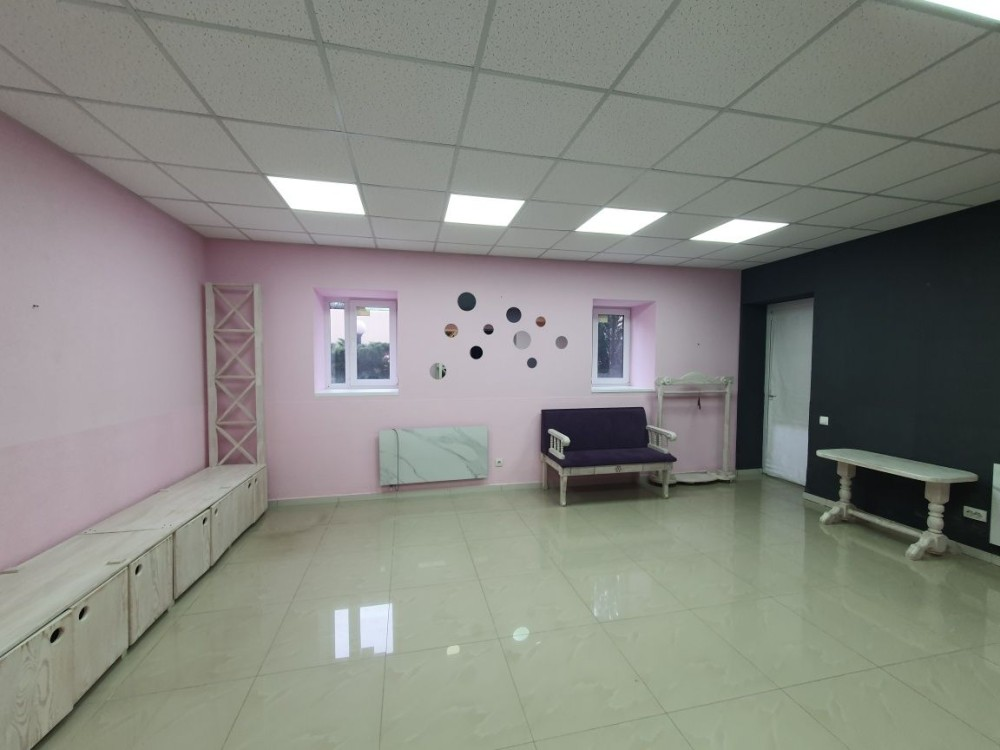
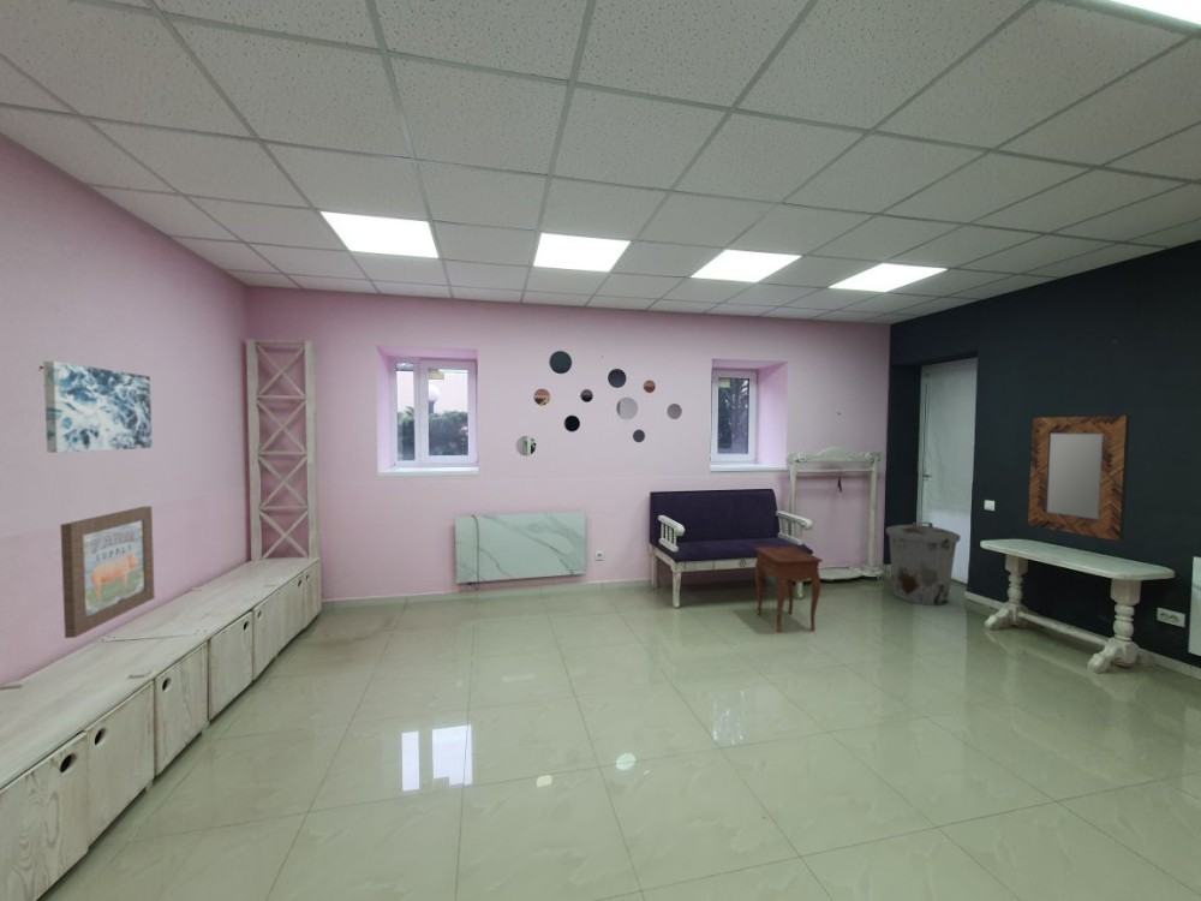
+ home mirror (1074, 475)
+ trash can (920, 560)
+ wall art (103, 410)
+ side table (785, 587)
+ wall art (112, 565)
